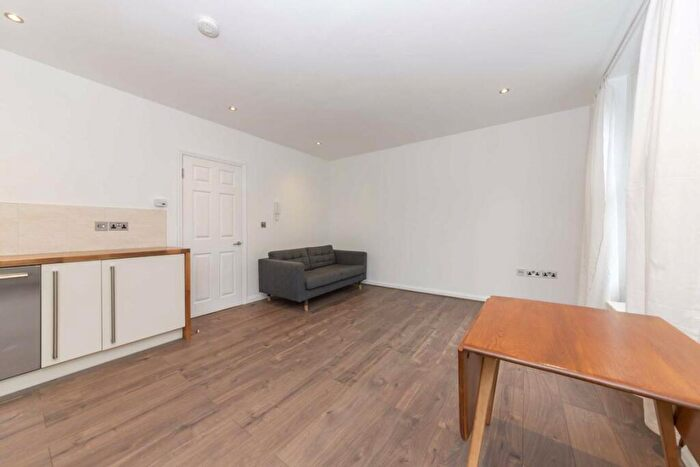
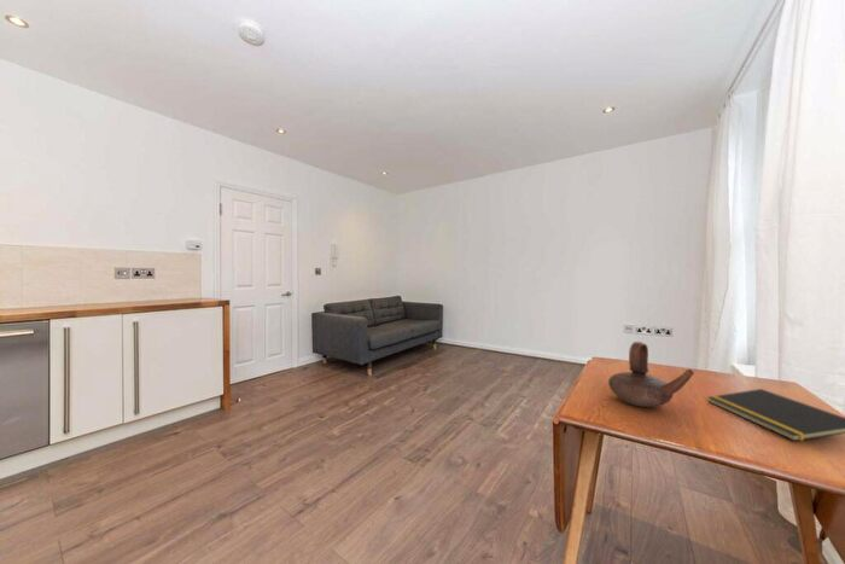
+ teapot (649, 376)
+ notepad (775, 411)
